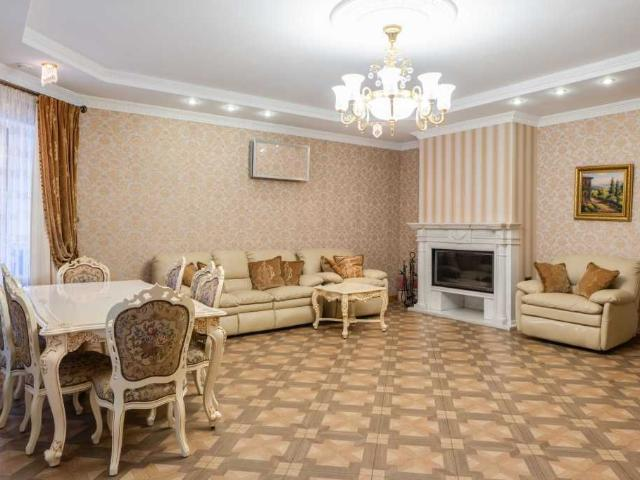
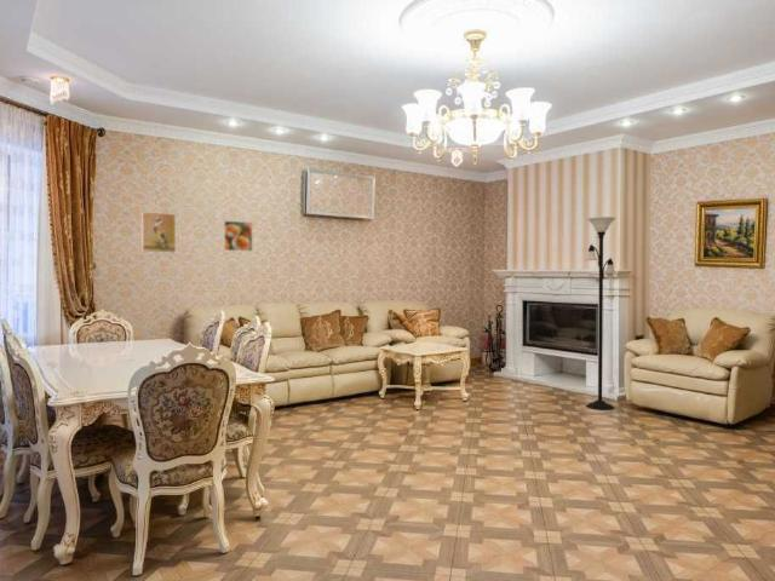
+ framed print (159, 232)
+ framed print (237, 236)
+ floor lamp (601, 312)
